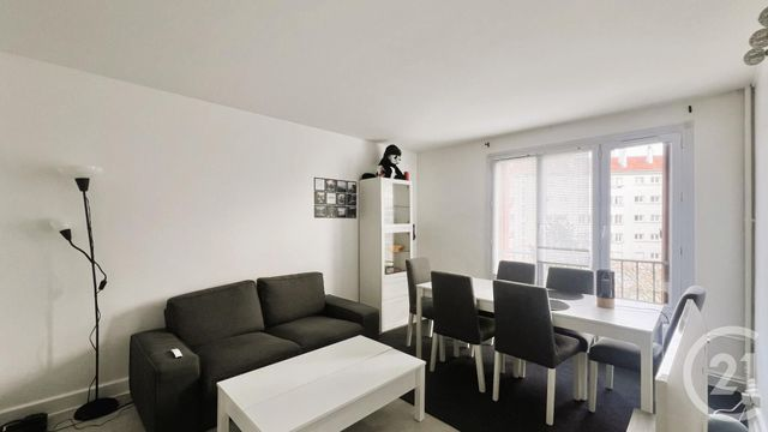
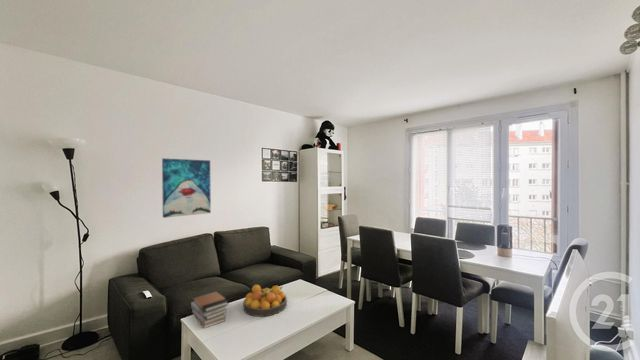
+ wall art (187, 187)
+ fruit bowl (265, 296)
+ book stack (209, 307)
